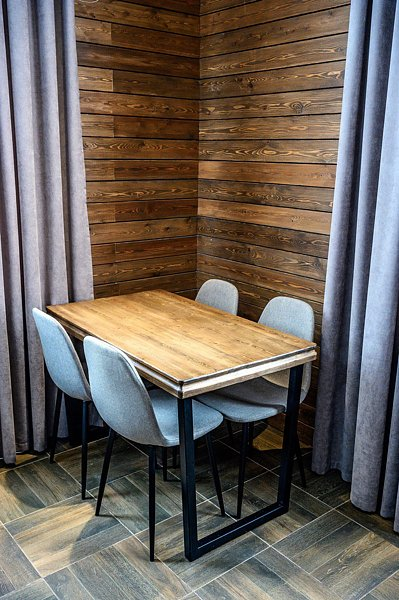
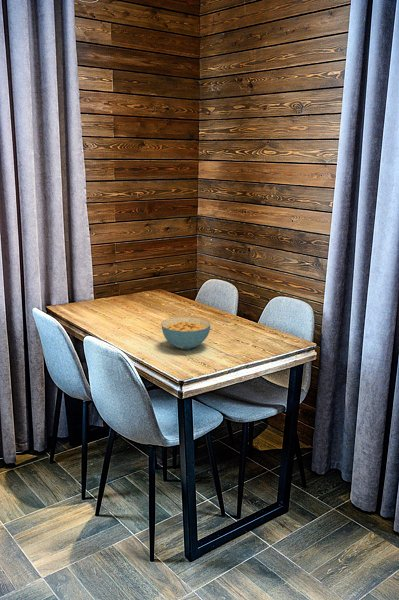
+ cereal bowl (185, 335)
